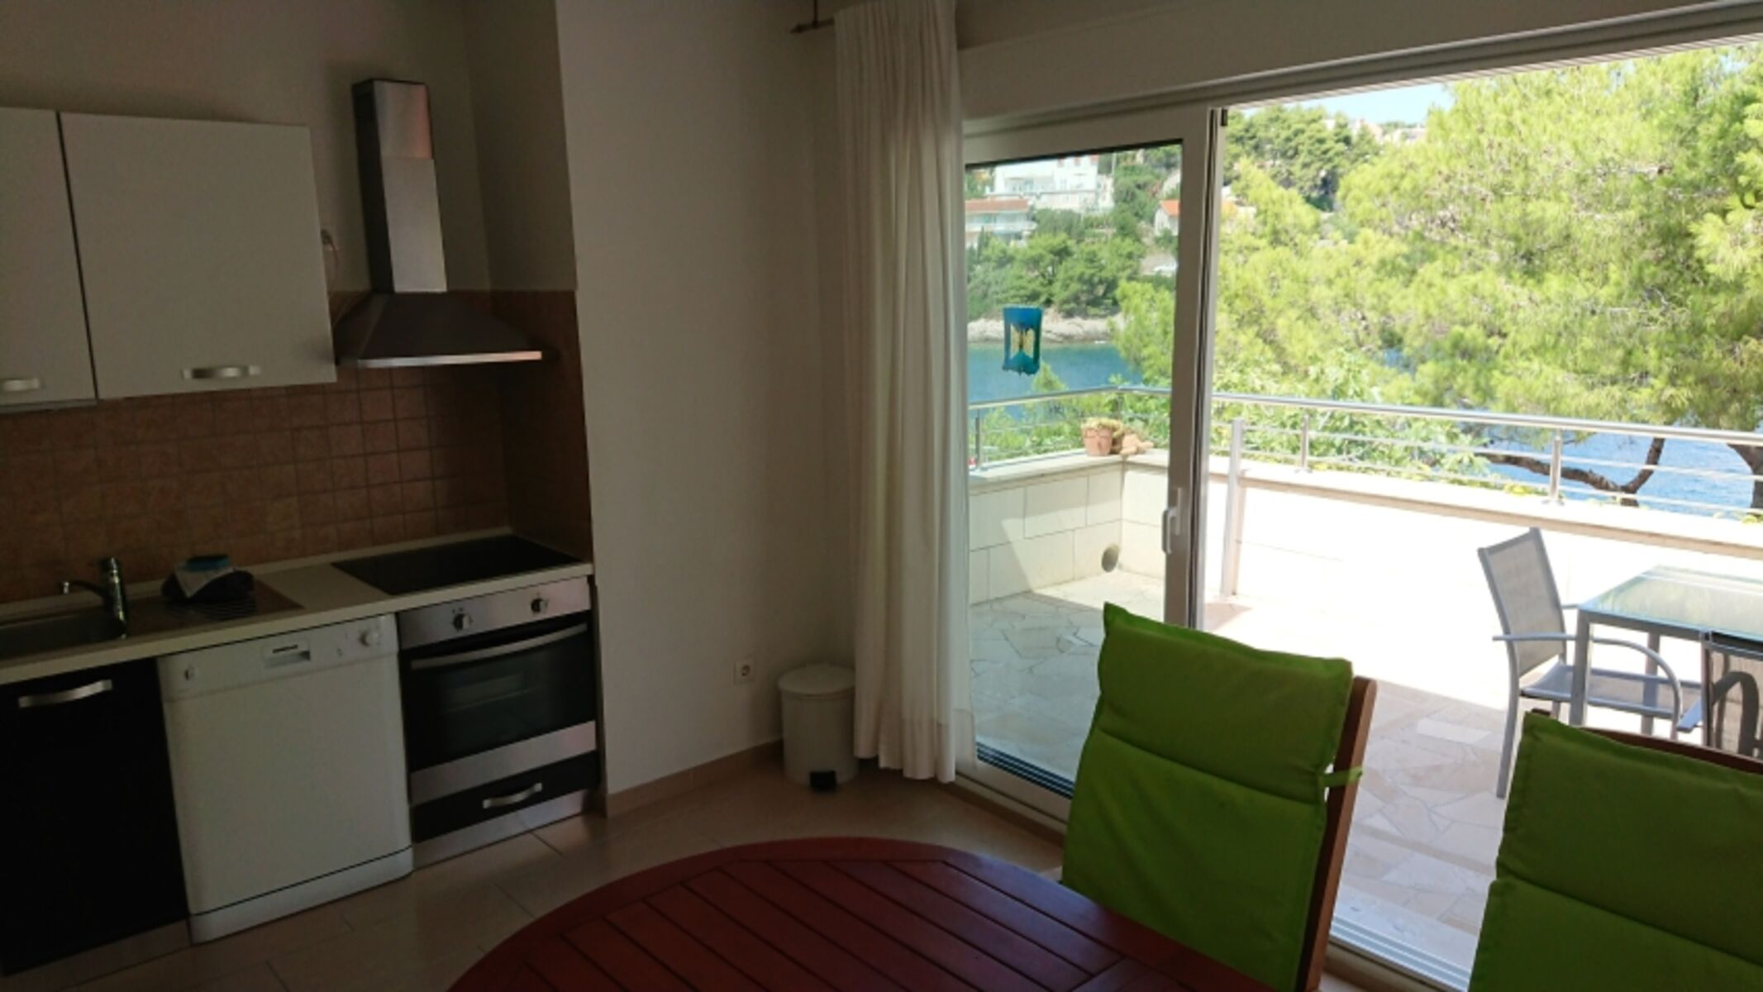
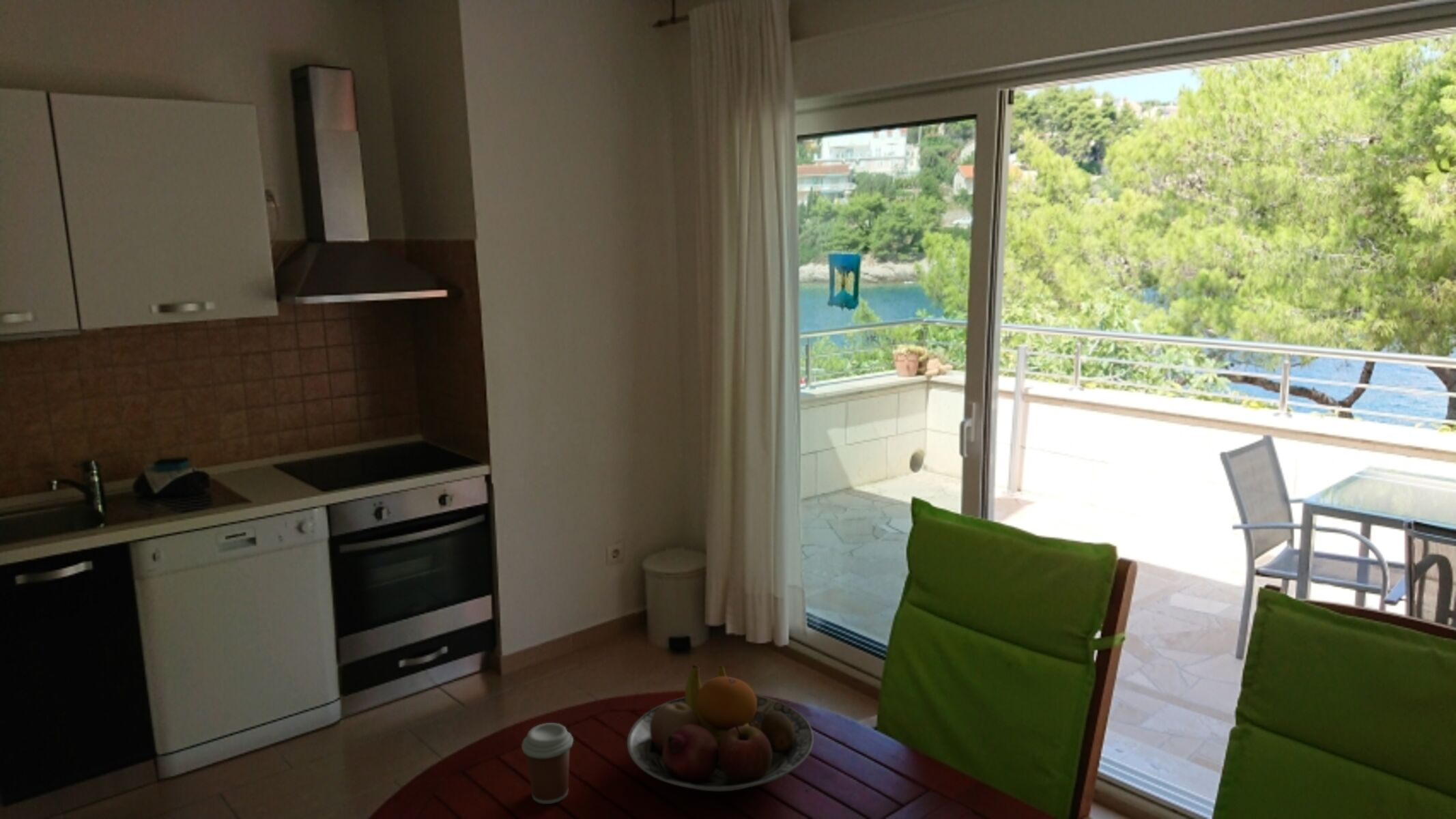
+ fruit bowl (720, 728)
+ coffee cup (548, 763)
